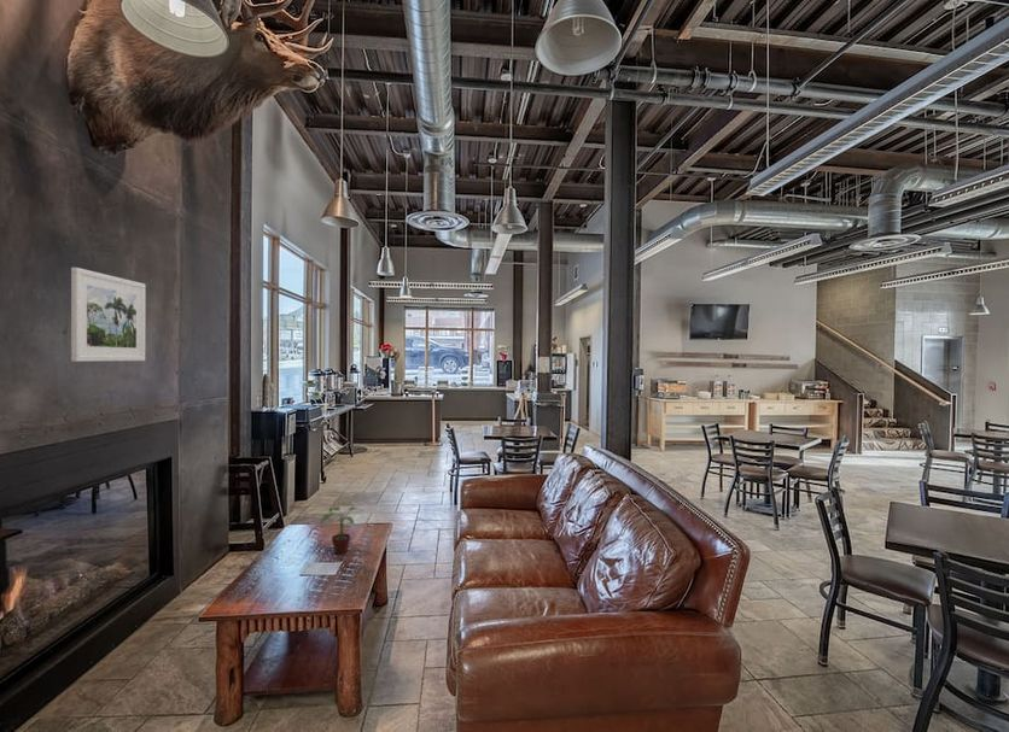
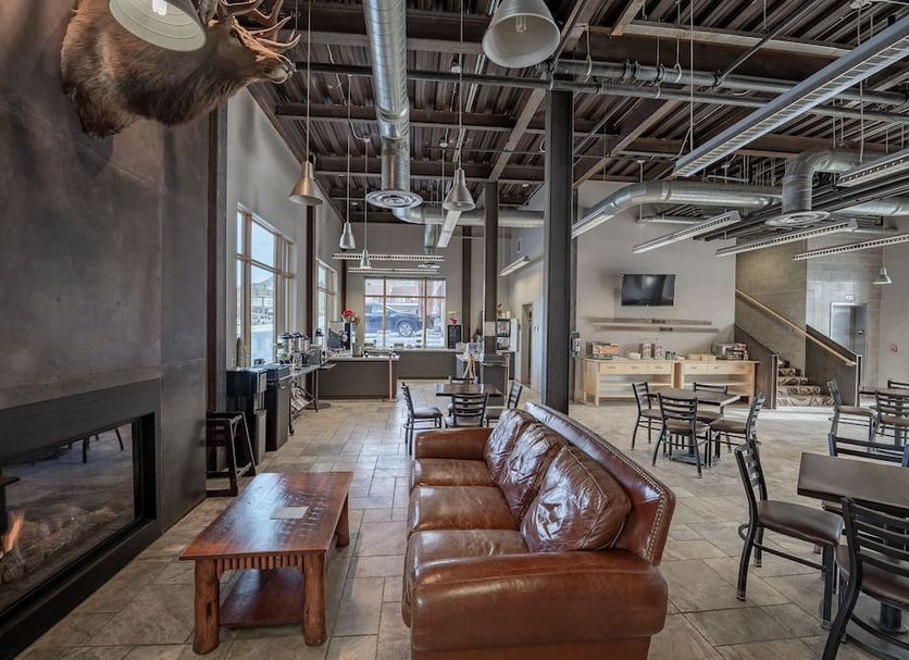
- potted plant (342, 529)
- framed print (111, 318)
